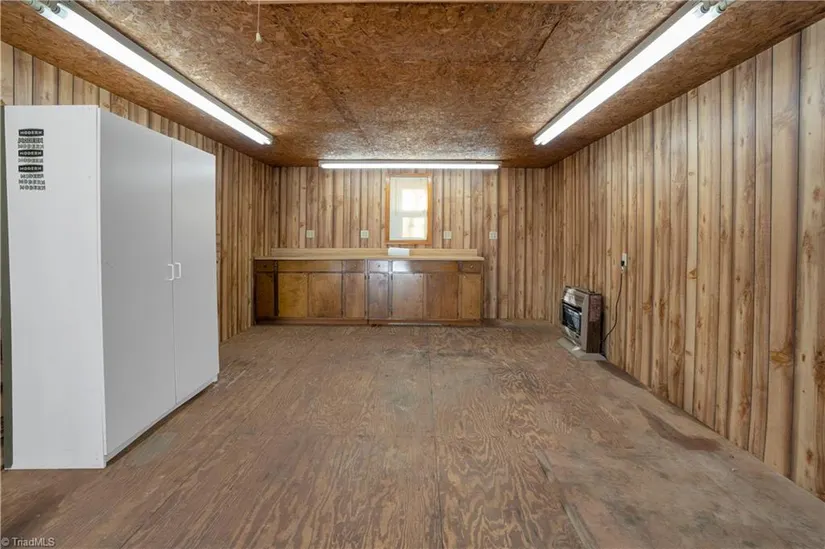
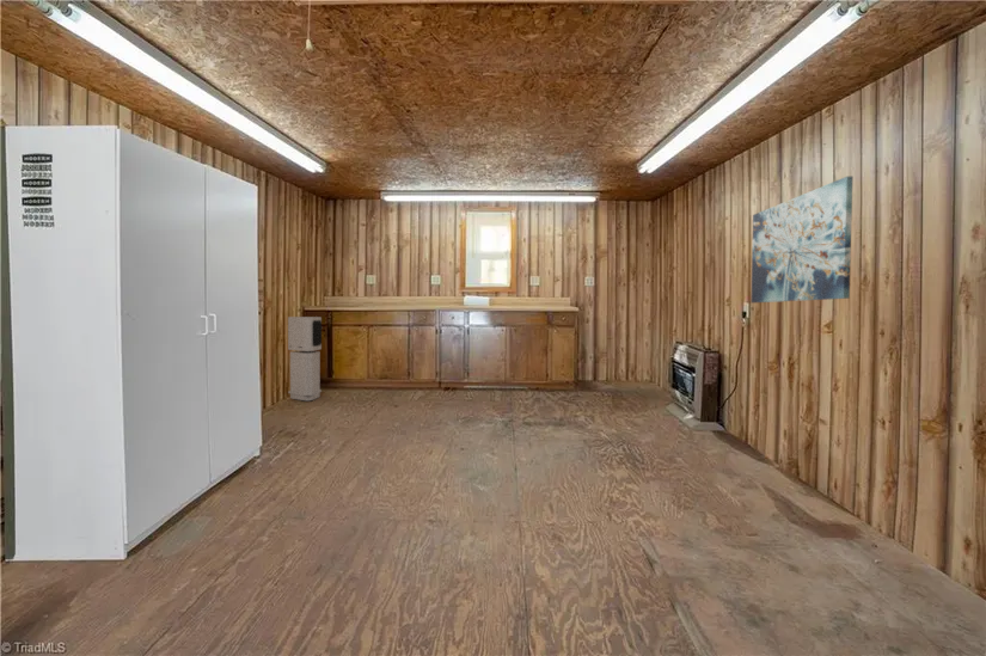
+ air purifier (302, 357)
+ wall art (792, 250)
